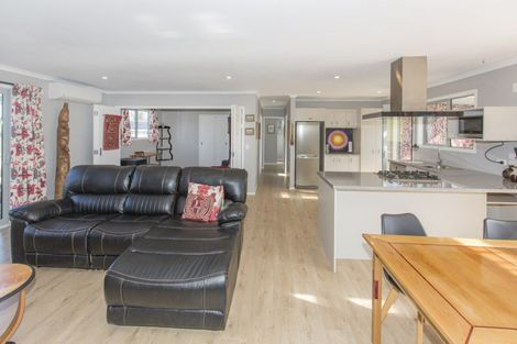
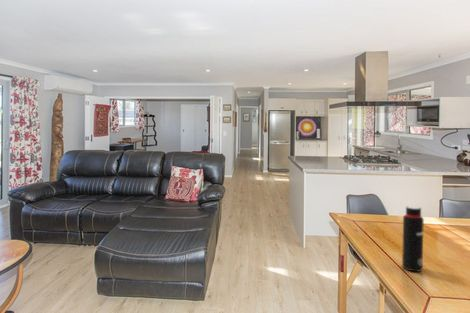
+ water bottle (414, 237)
